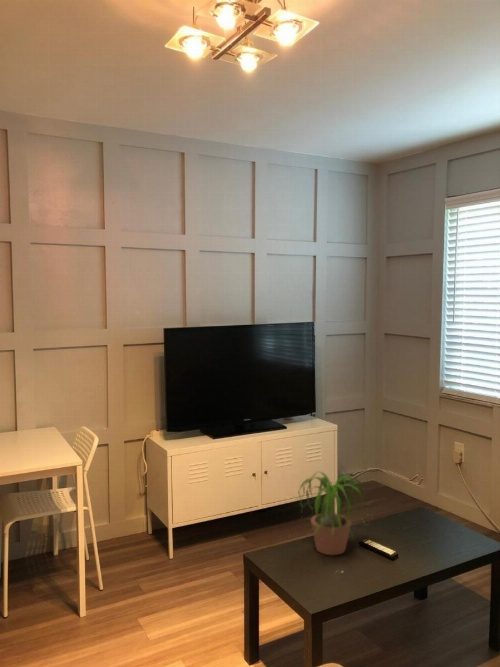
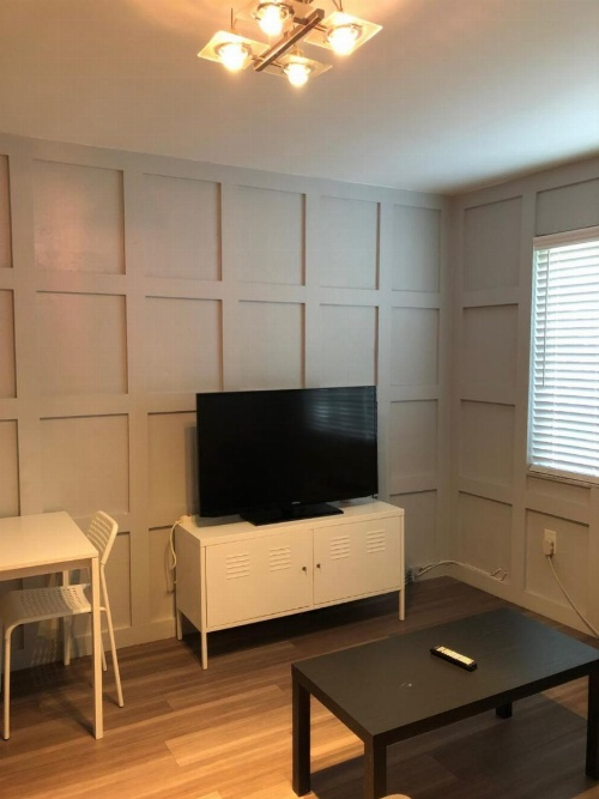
- potted plant (339, 514)
